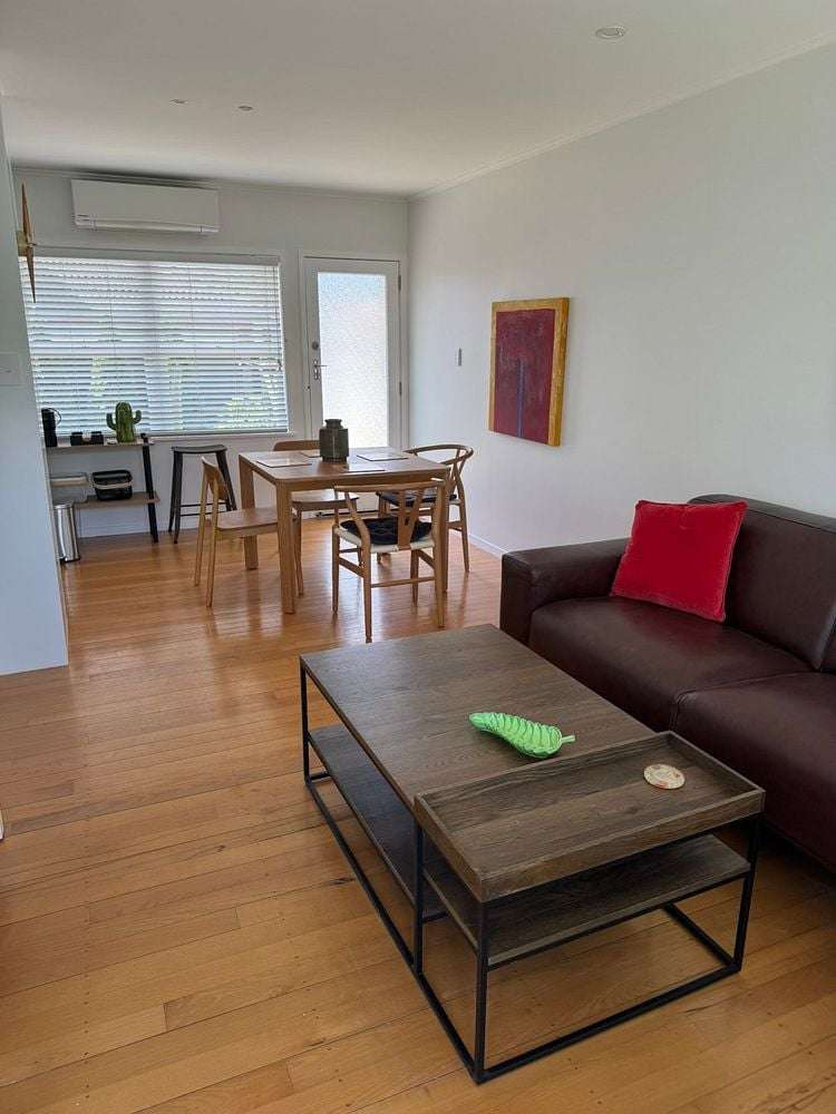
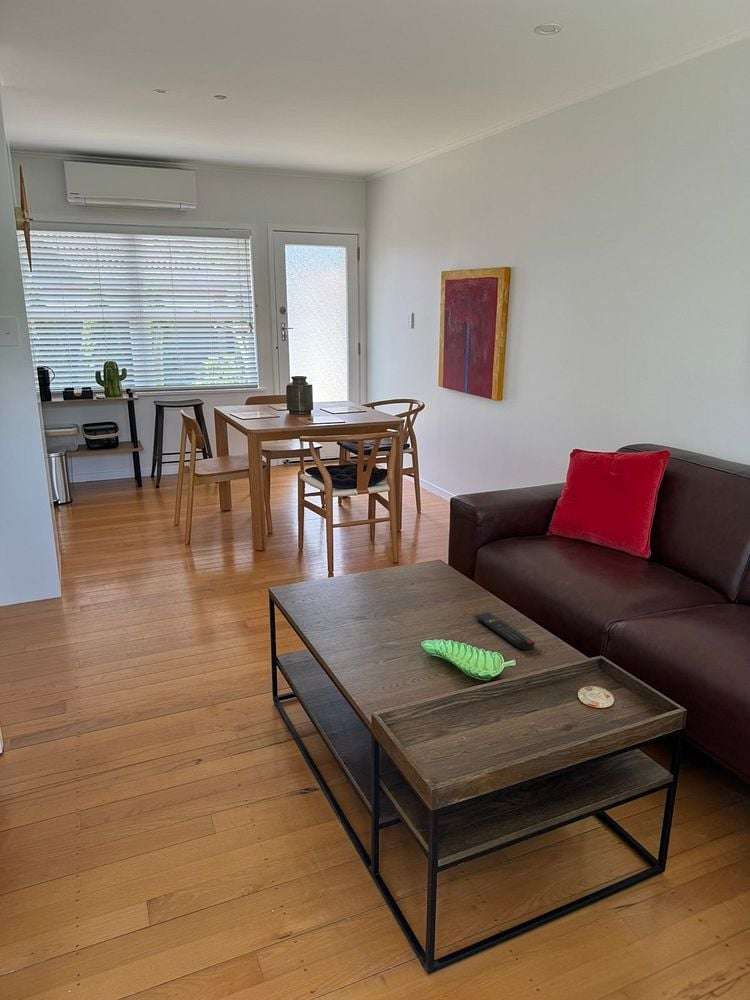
+ remote control (503, 630)
